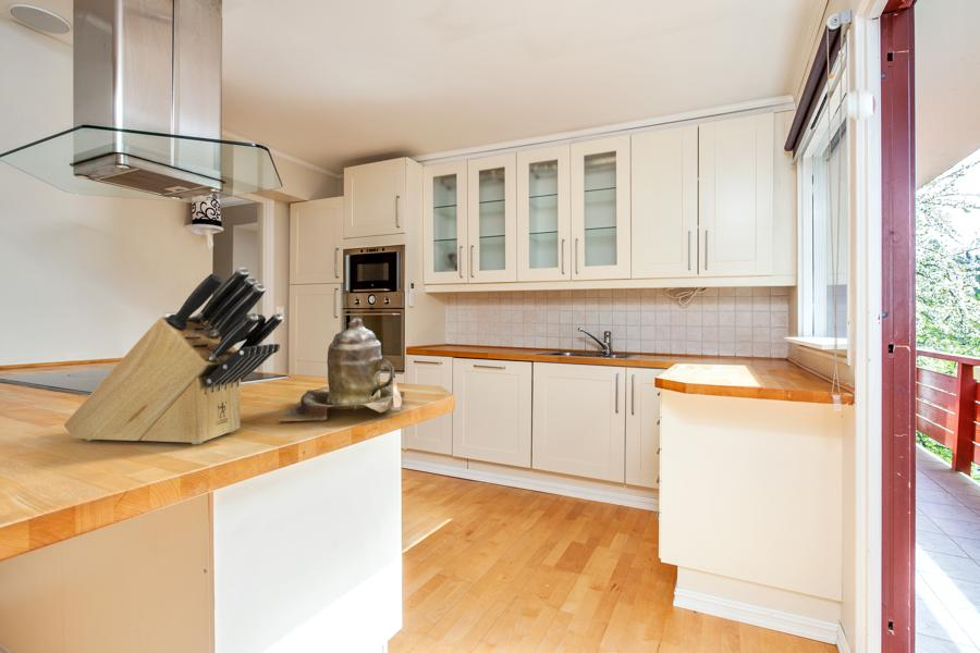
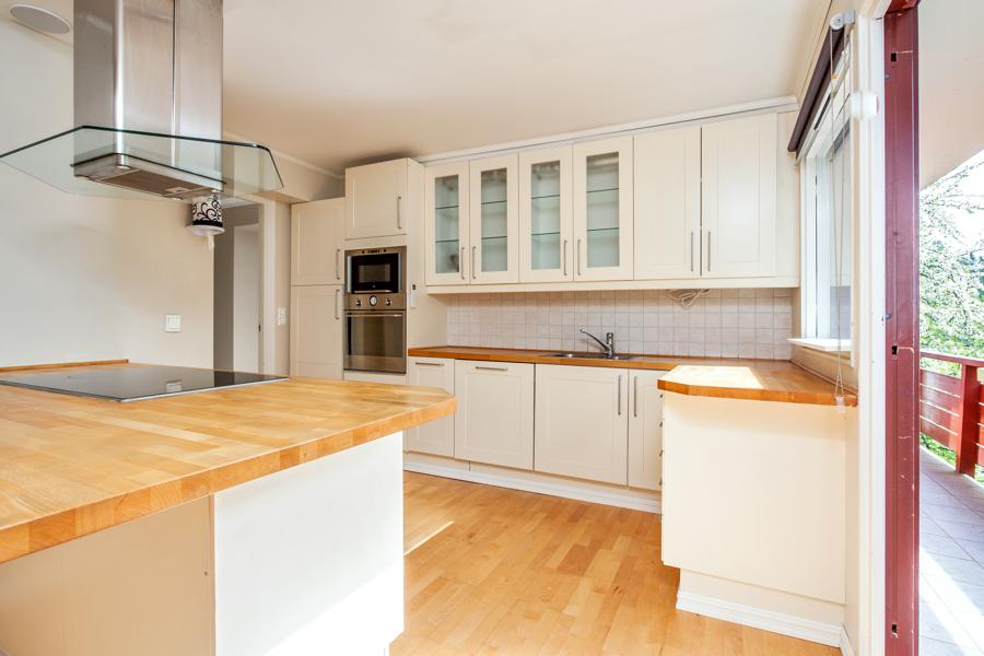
- knife block (179, 352)
- teapot (348, 364)
